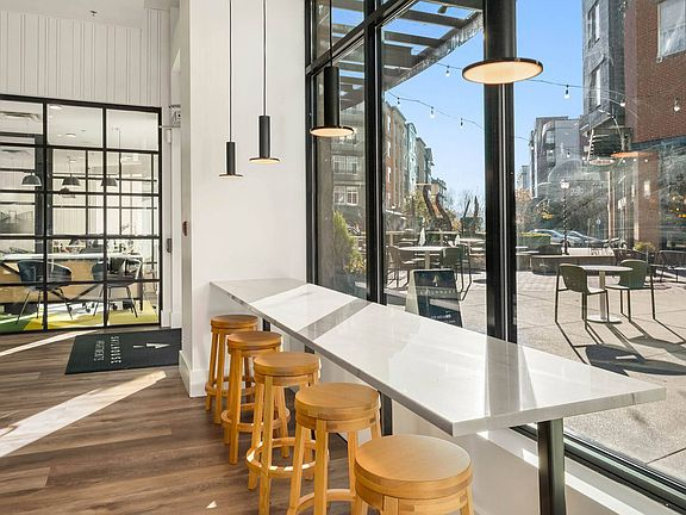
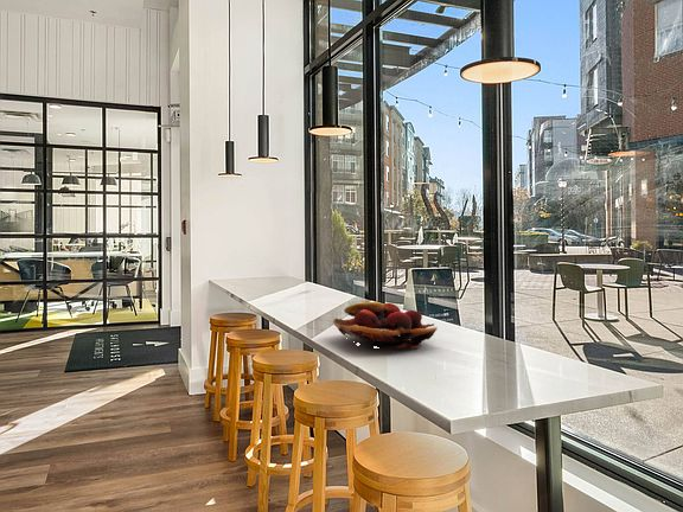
+ fruit basket (382, 322)
